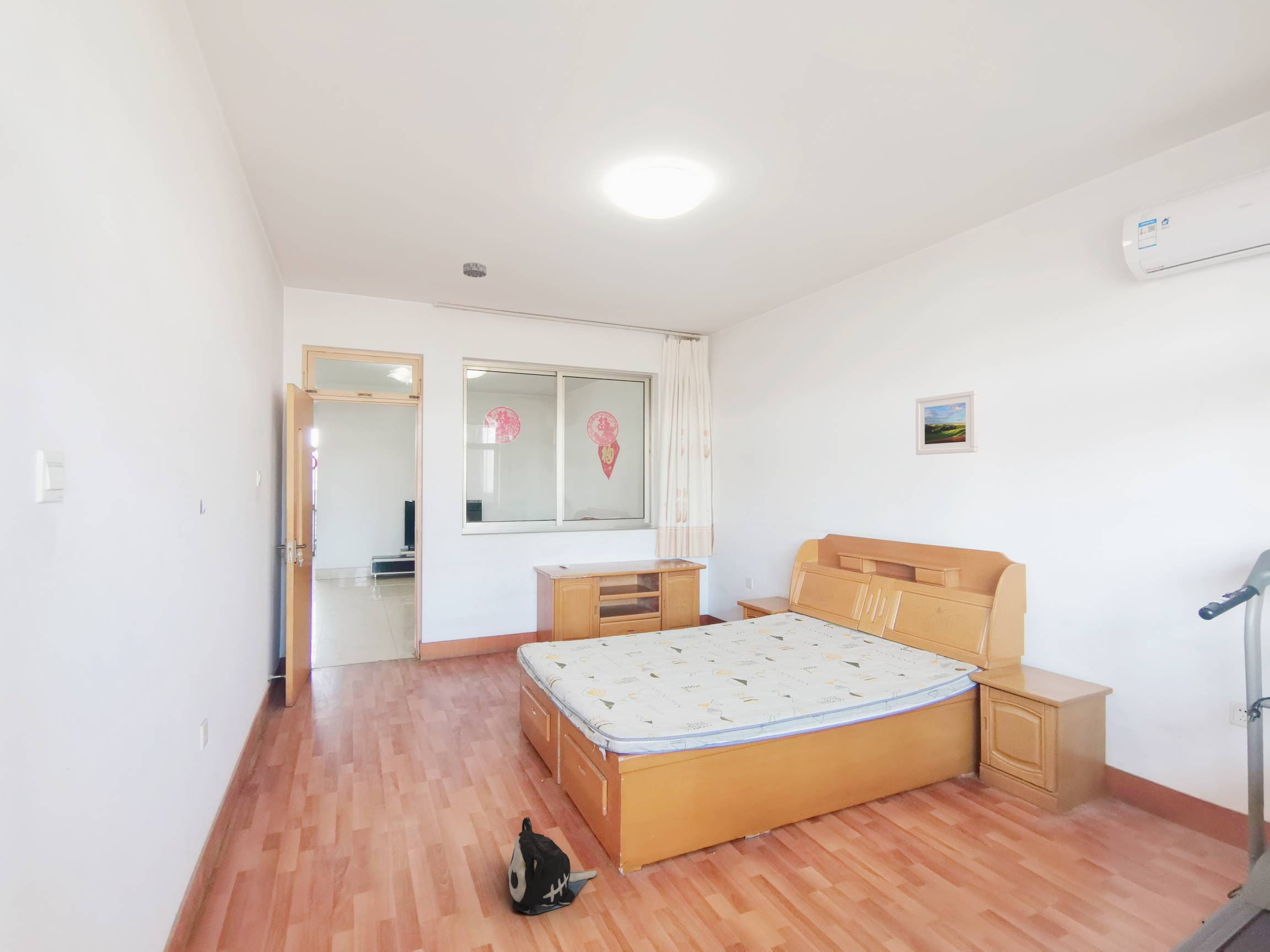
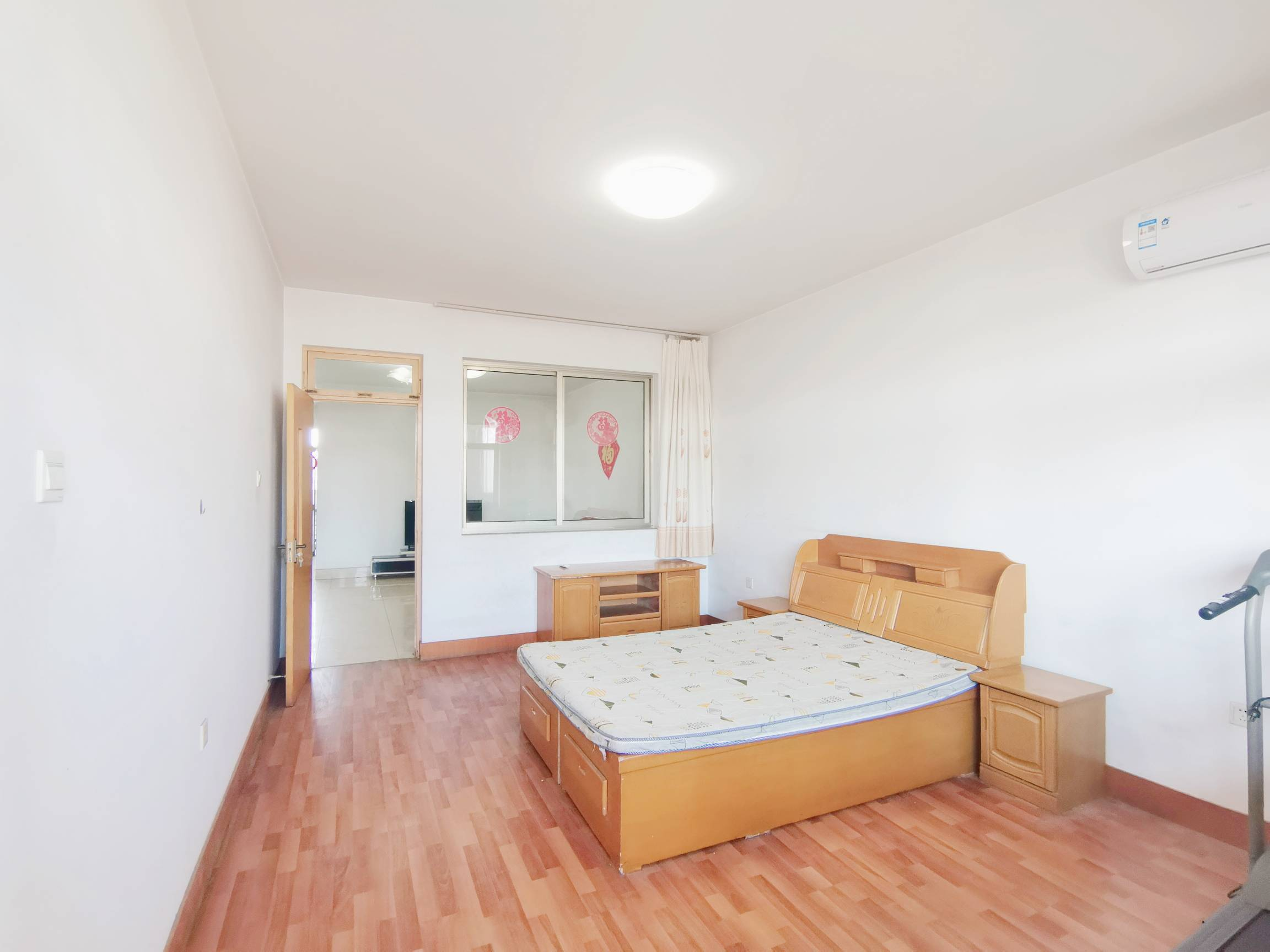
- smoke detector (475, 269)
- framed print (945, 424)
- plush toy (553, 856)
